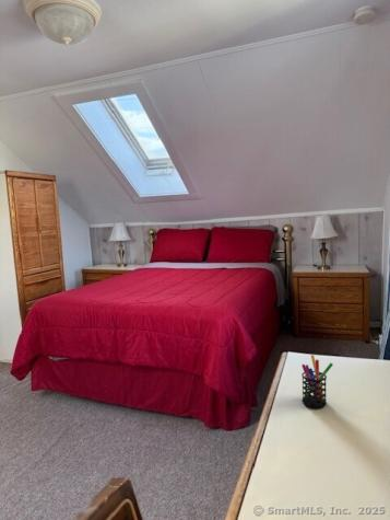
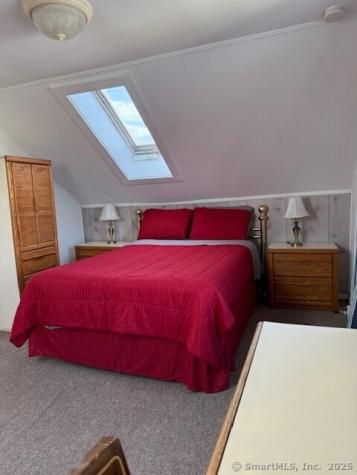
- pen holder (317, 379)
